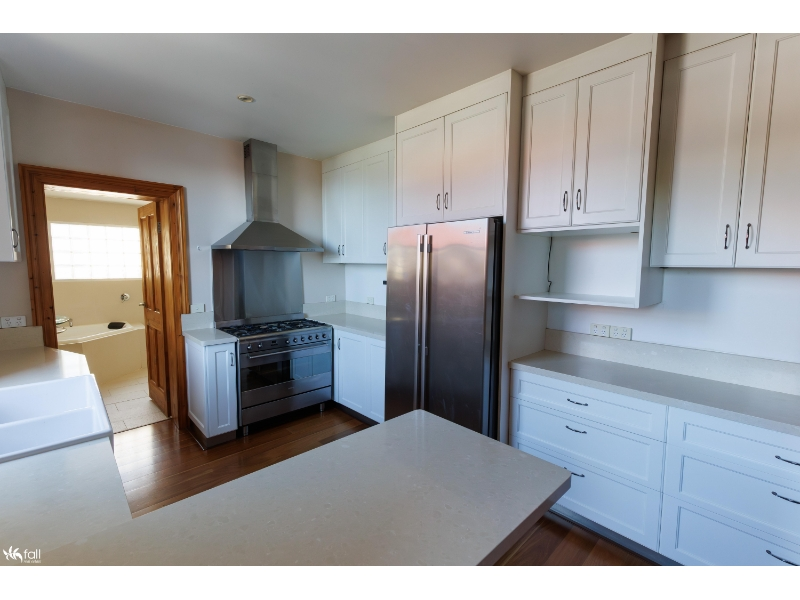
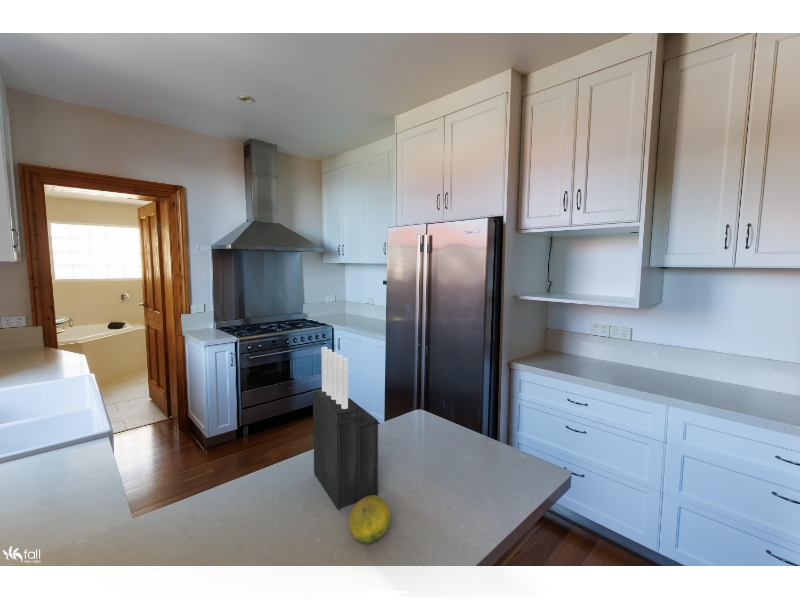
+ knife block (348, 418)
+ fruit (369, 518)
